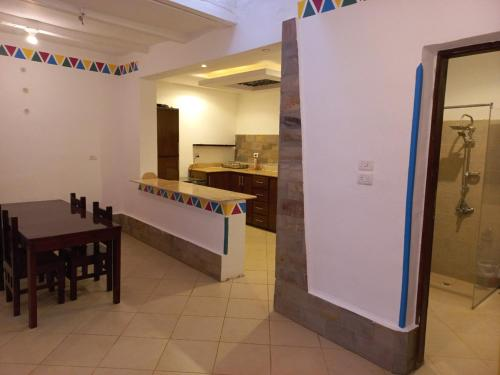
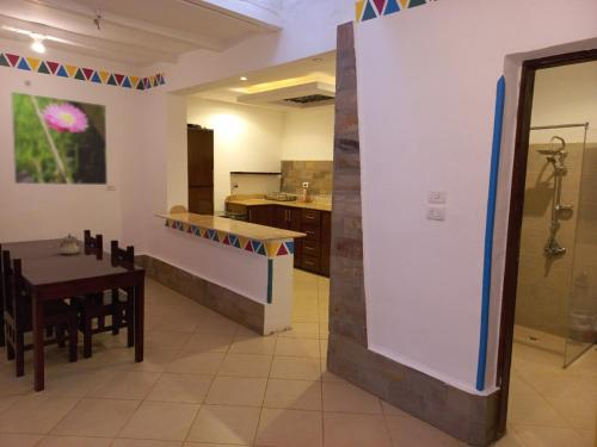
+ teapot (68, 243)
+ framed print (62, 142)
